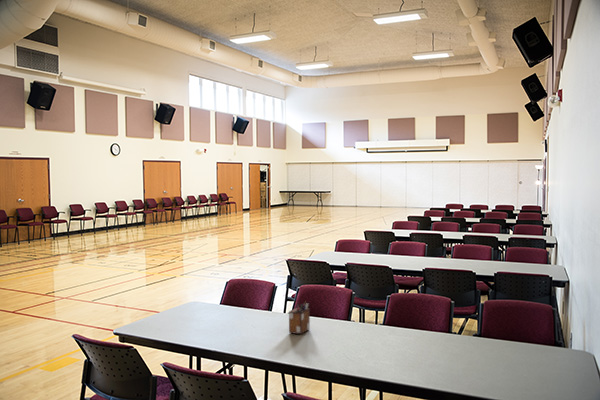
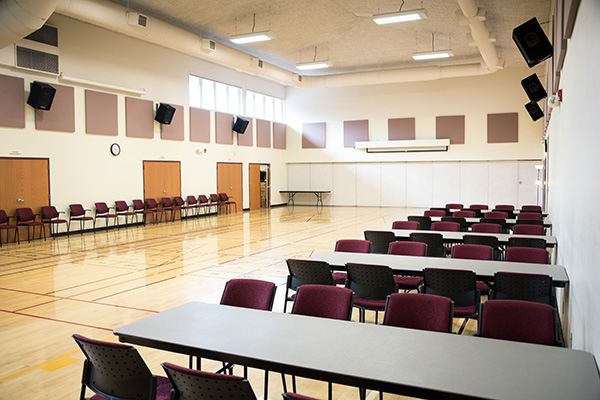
- desk organizer (299, 316)
